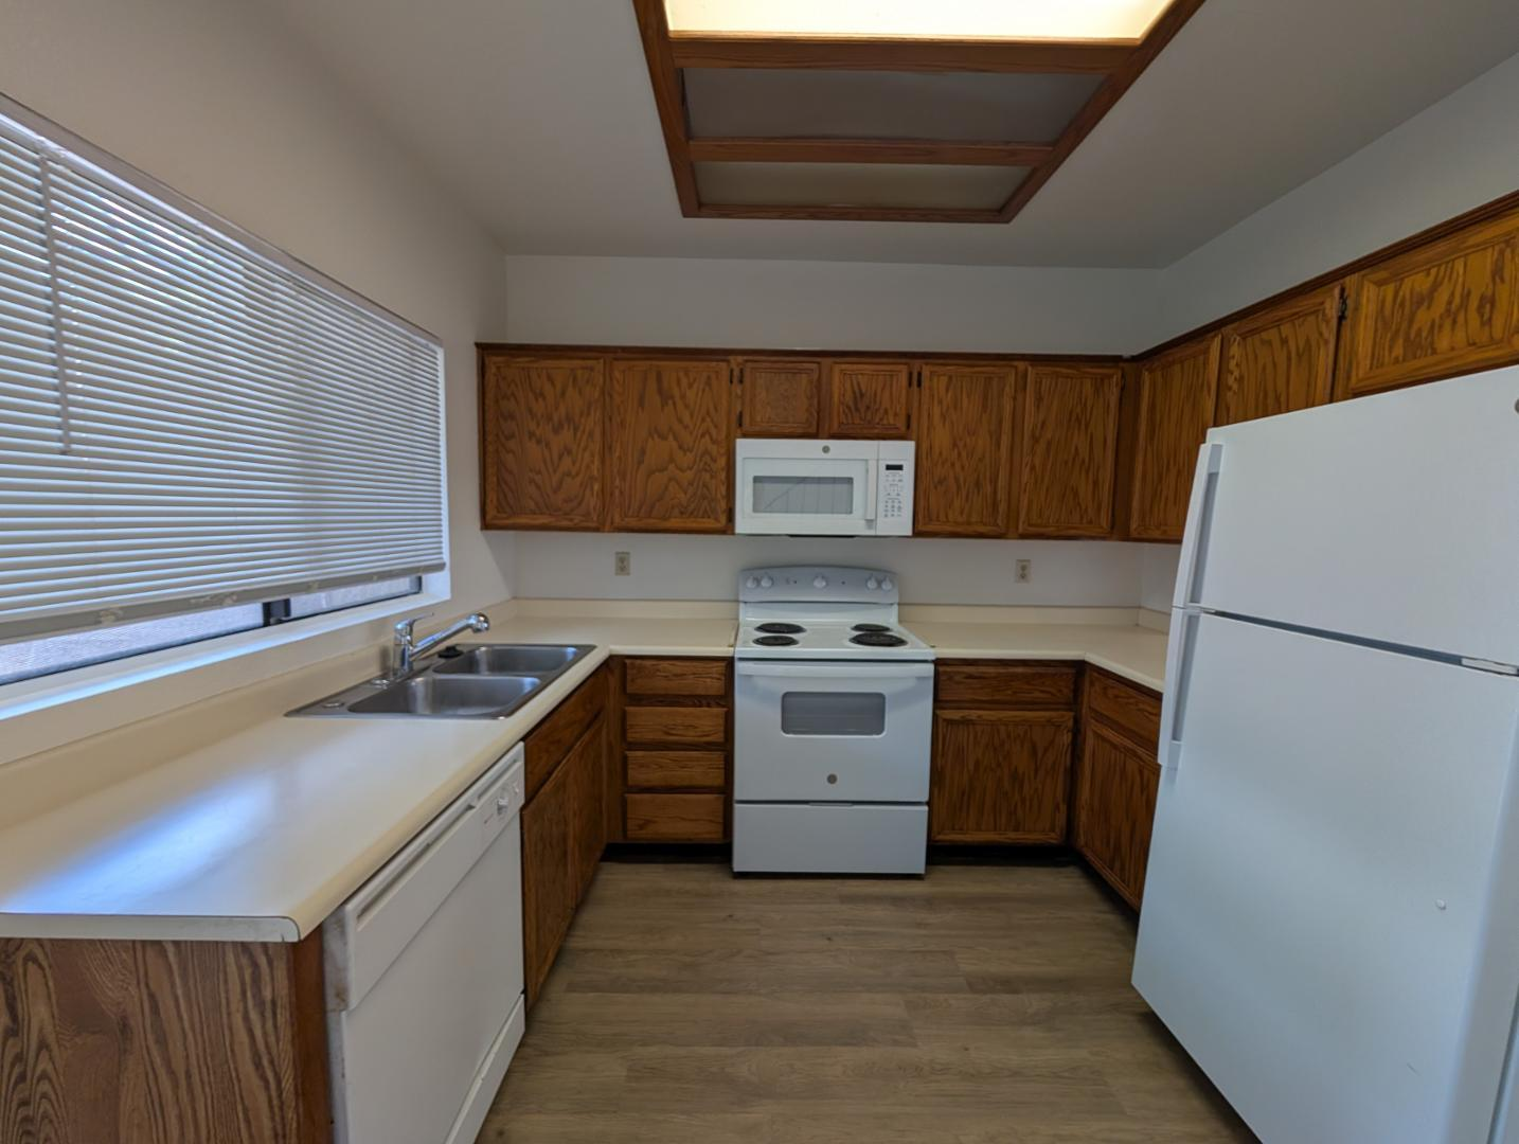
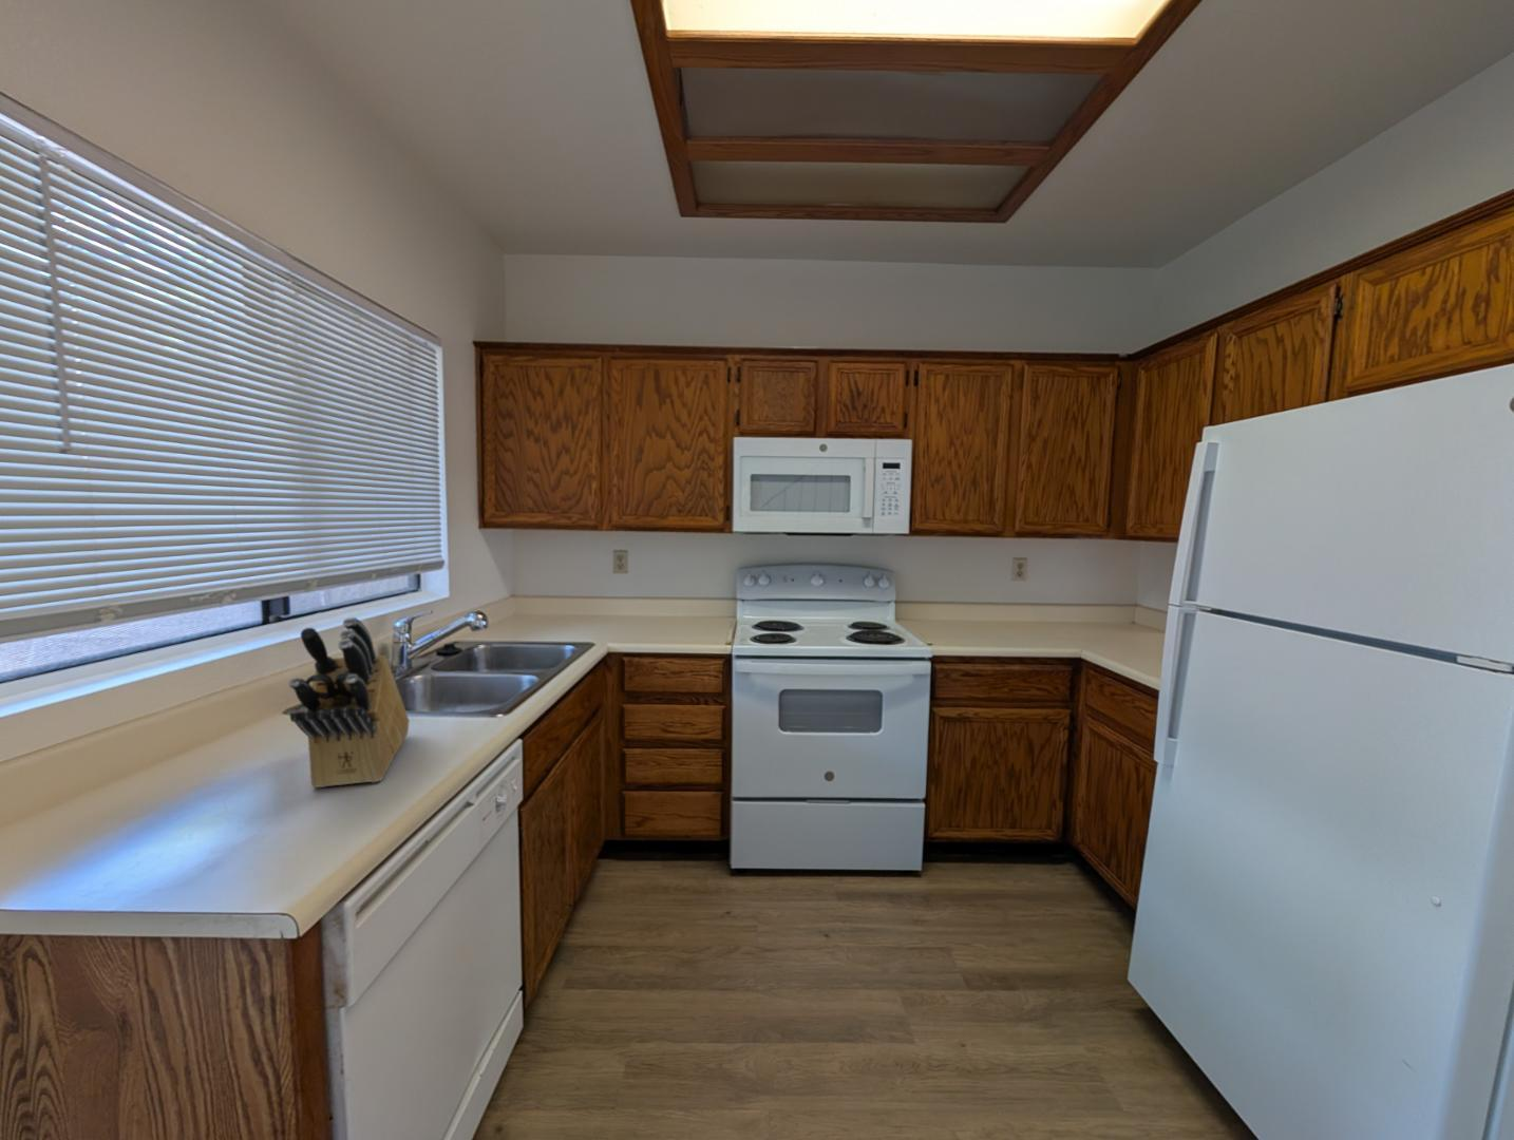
+ knife block (356, 689)
